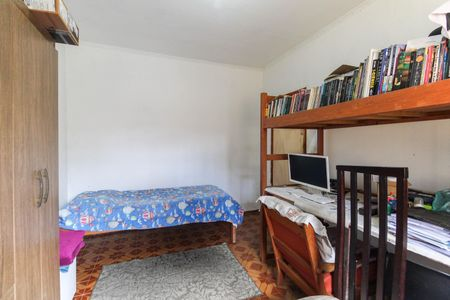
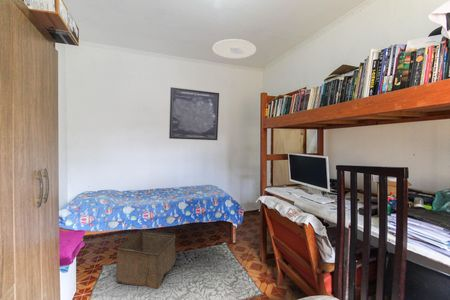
+ storage bin (148, 256)
+ wall art (195, 115)
+ ceiling light (234, 47)
